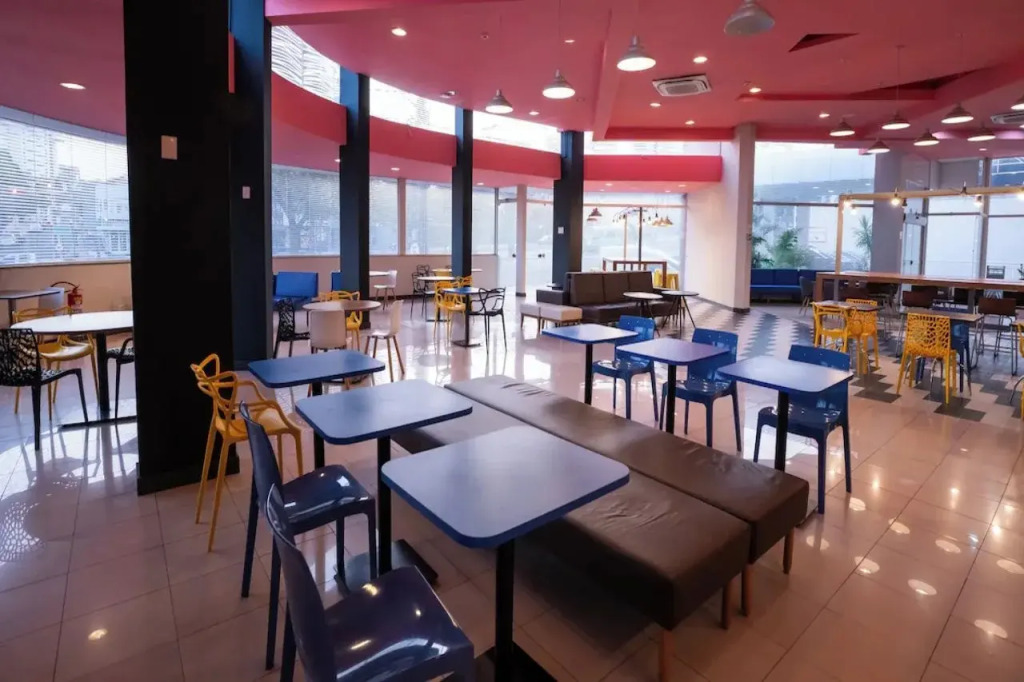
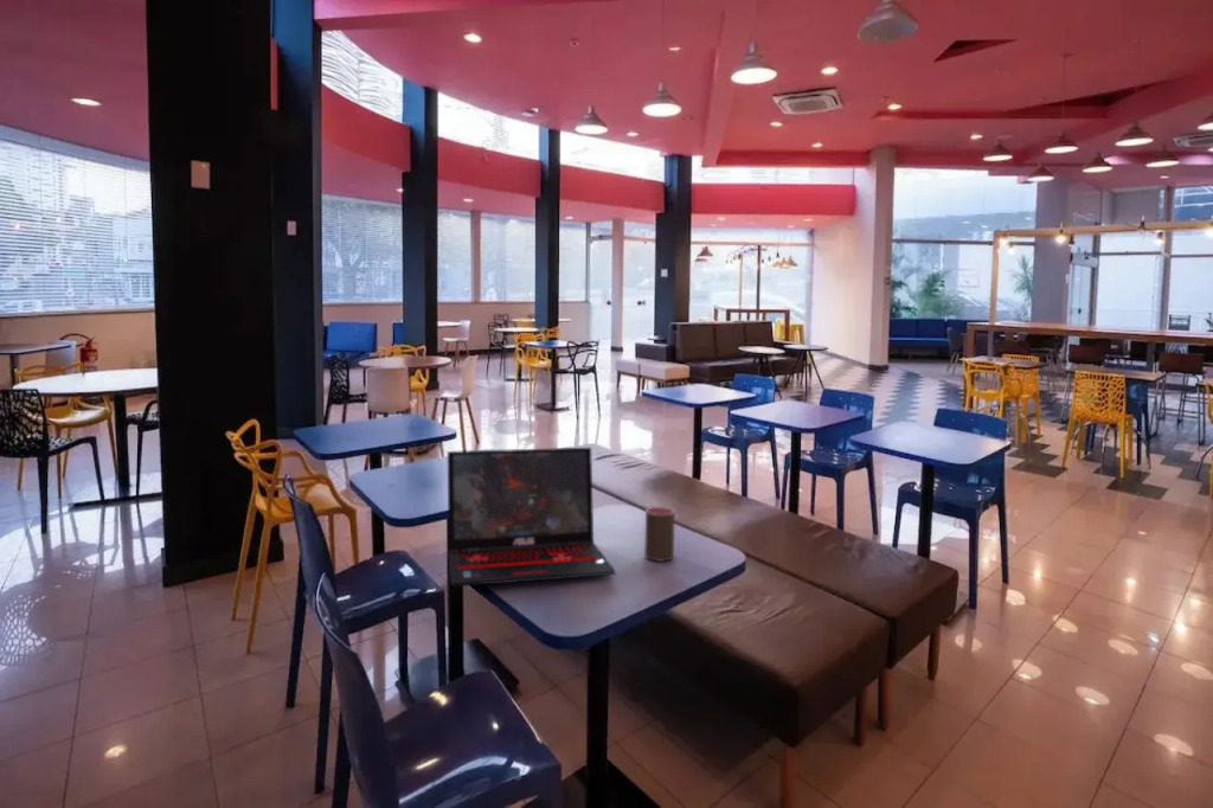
+ laptop (527, 511)
+ cup (659, 533)
